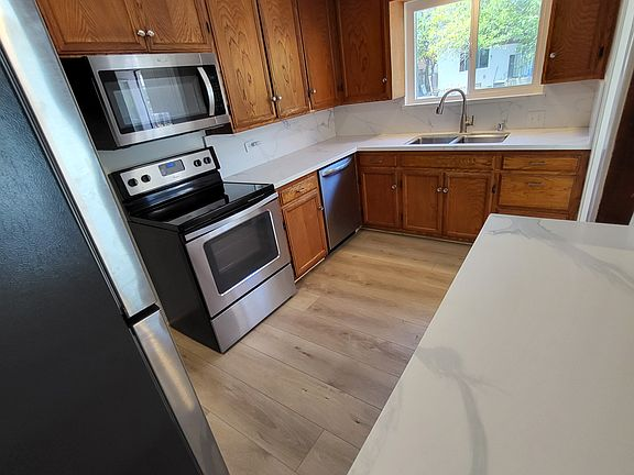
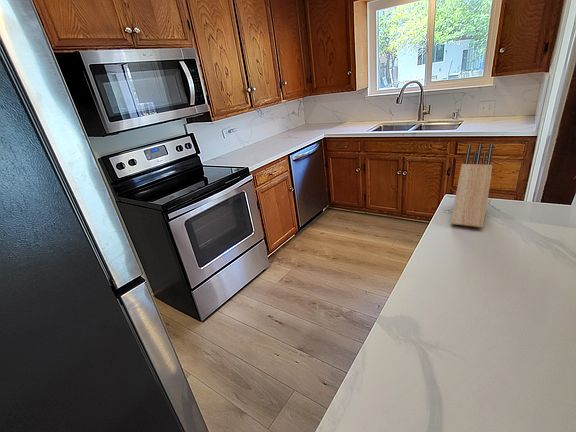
+ knife block (473, 182)
